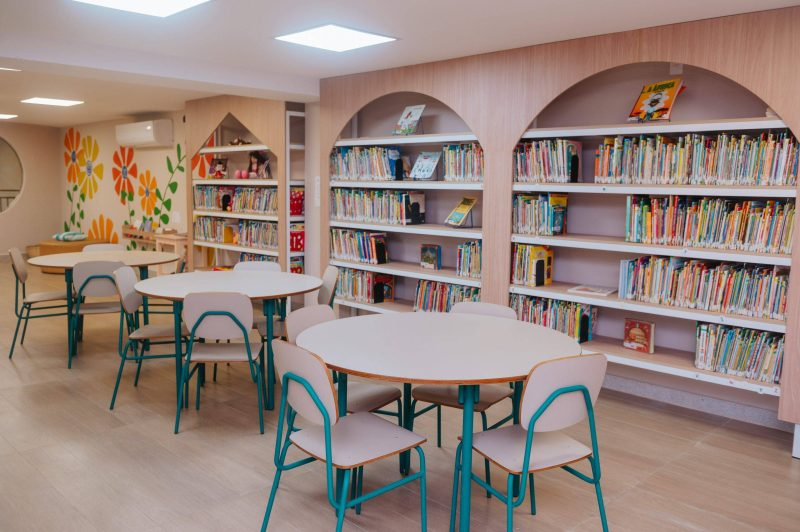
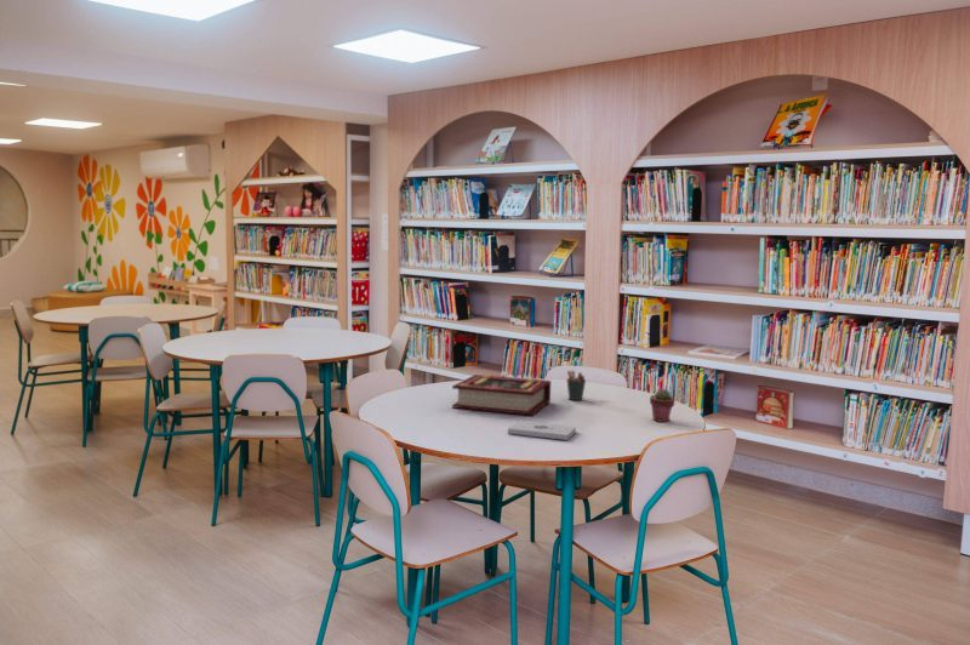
+ notepad (542, 429)
+ book (502, 392)
+ pen holder (575, 383)
+ potted succulent (662, 404)
